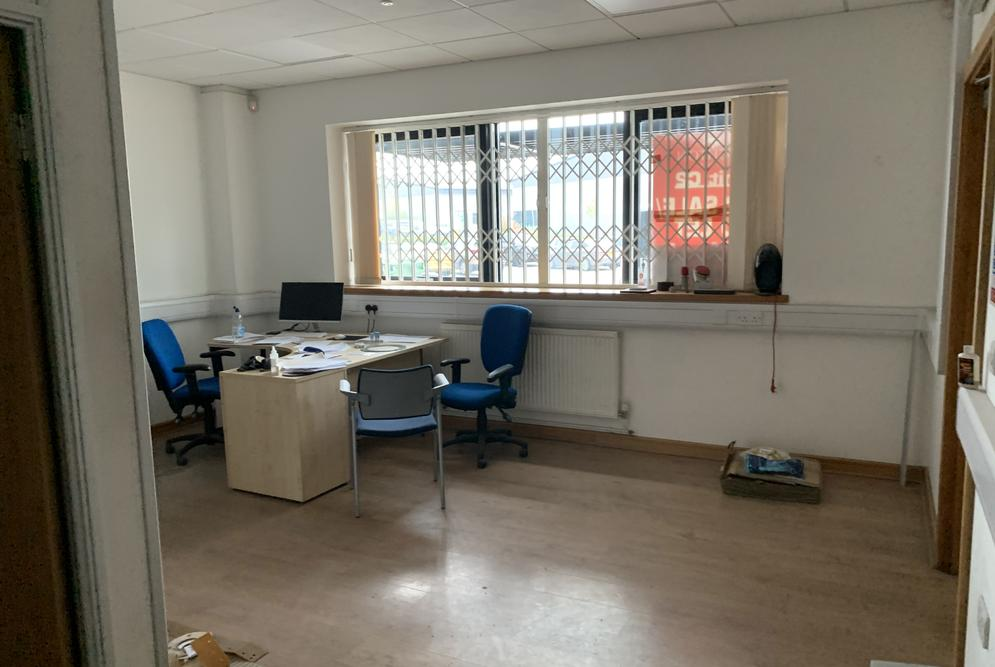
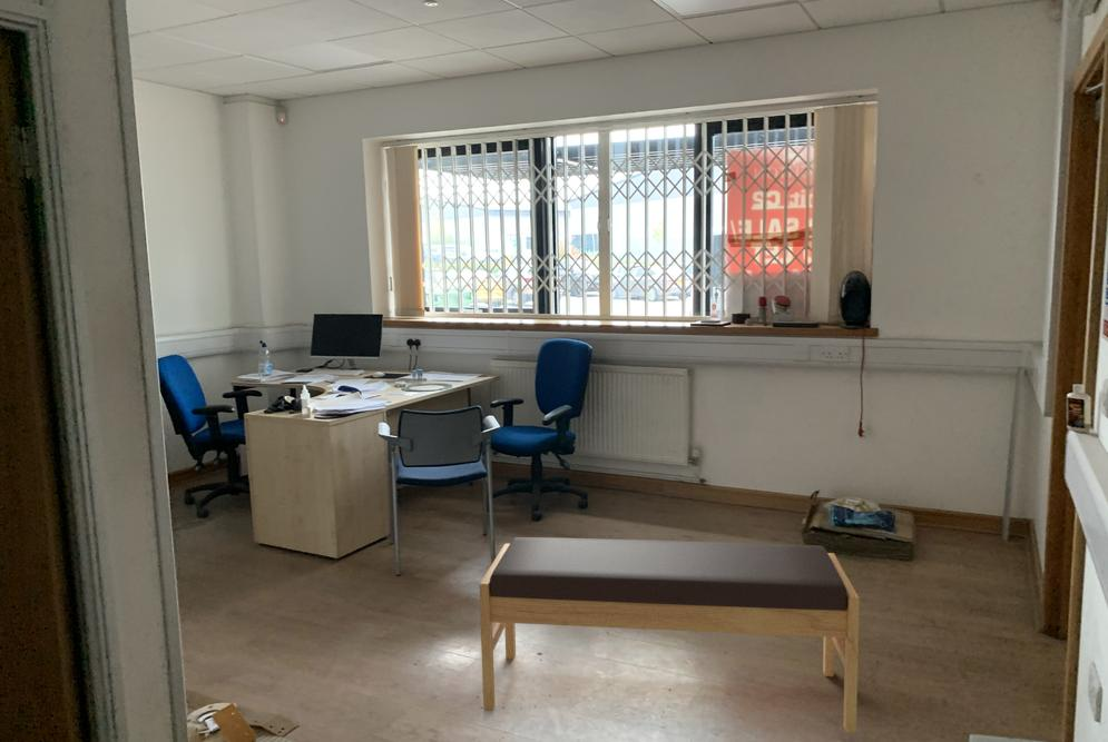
+ bench (664, 624)
